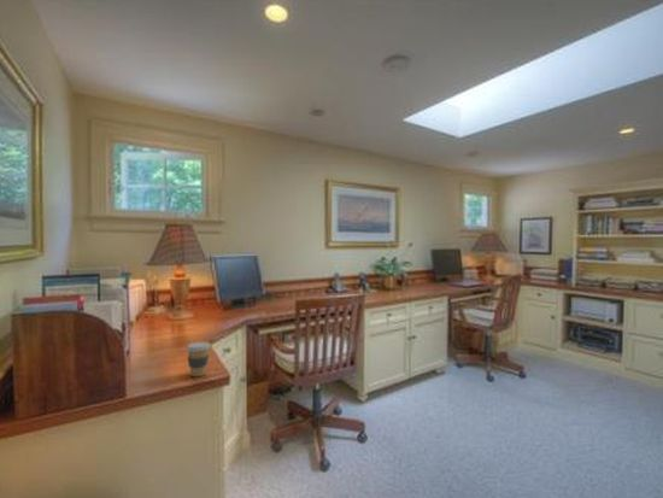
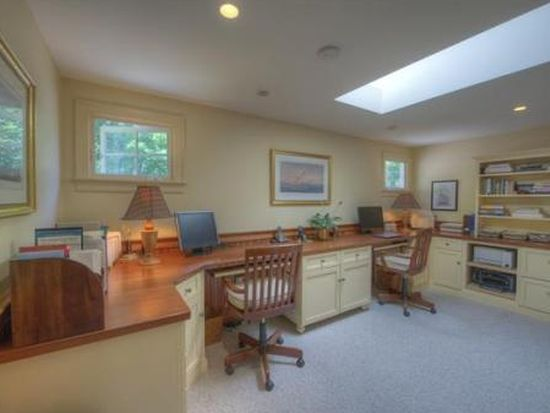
- coffee cup (198, 359)
